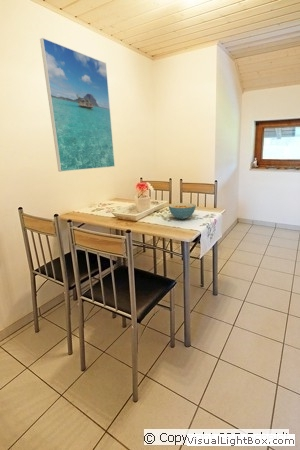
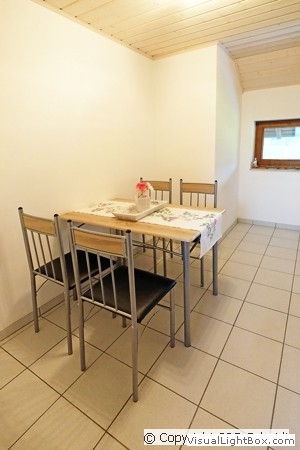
- cereal bowl (182, 211)
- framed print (83, 113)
